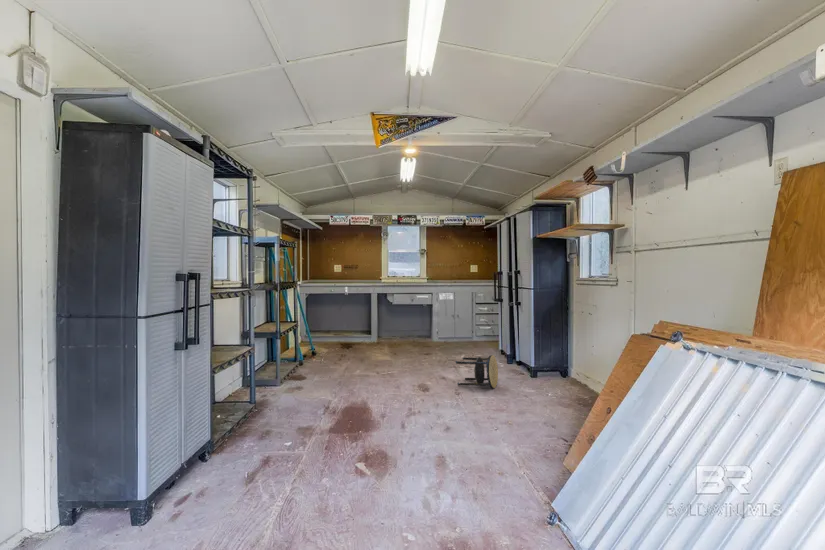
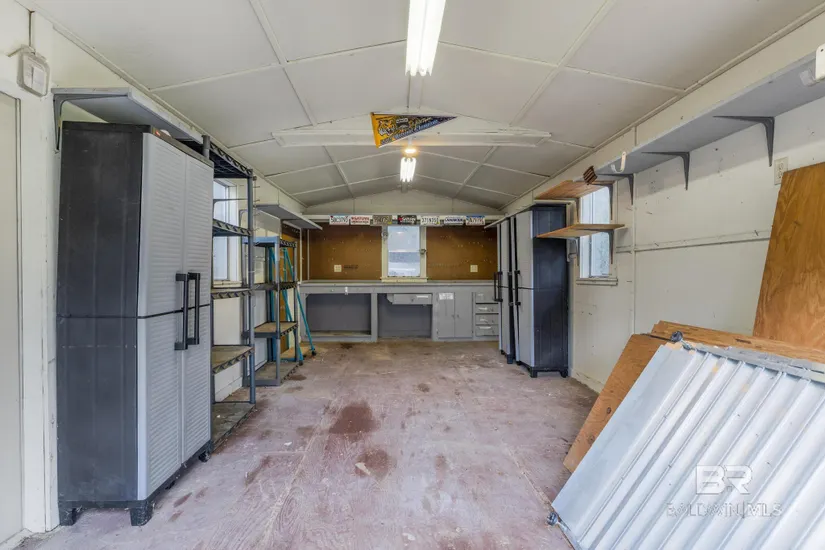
- stool (476, 369)
